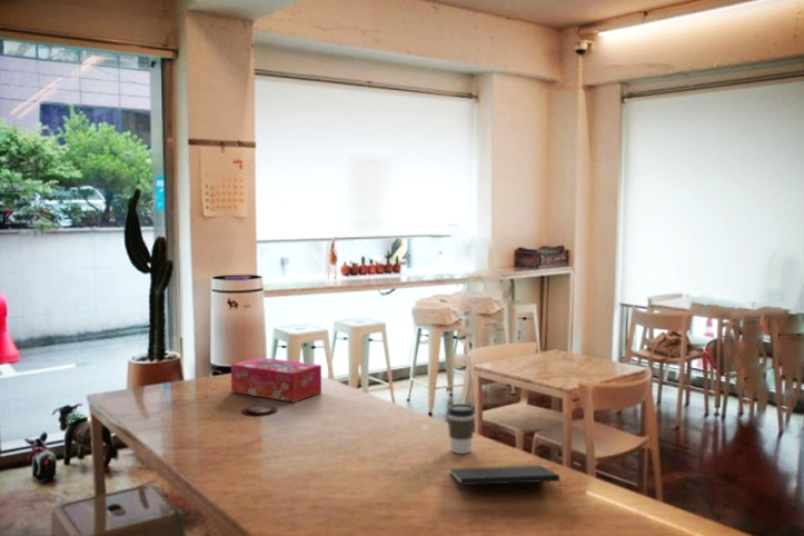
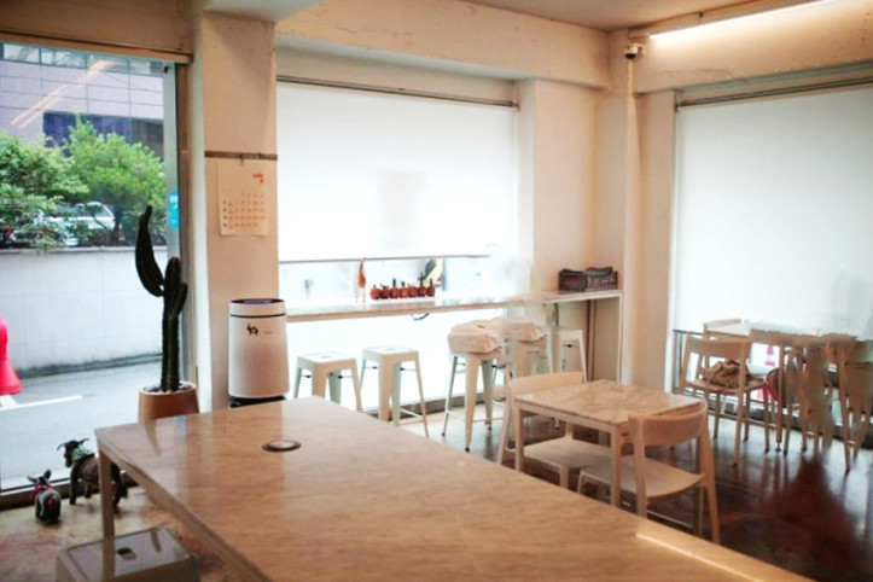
- tissue box (276, 378)
- coffee cup (460, 428)
- notepad (502, 474)
